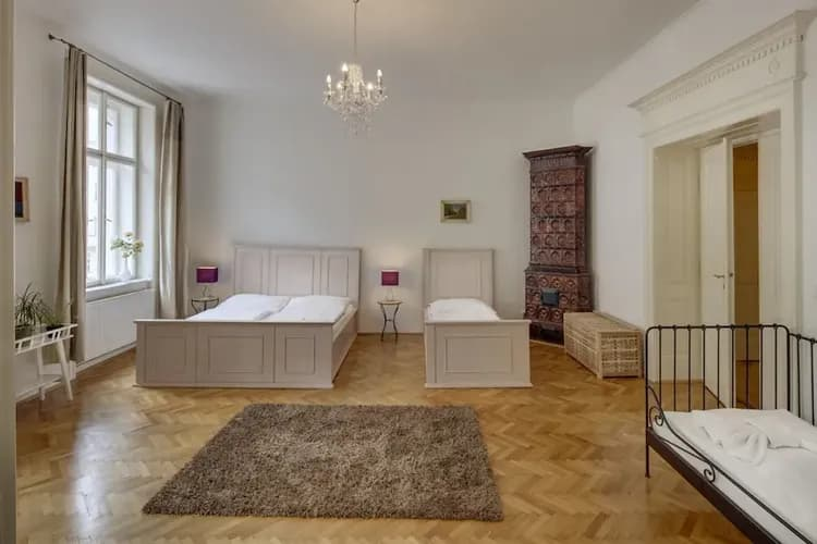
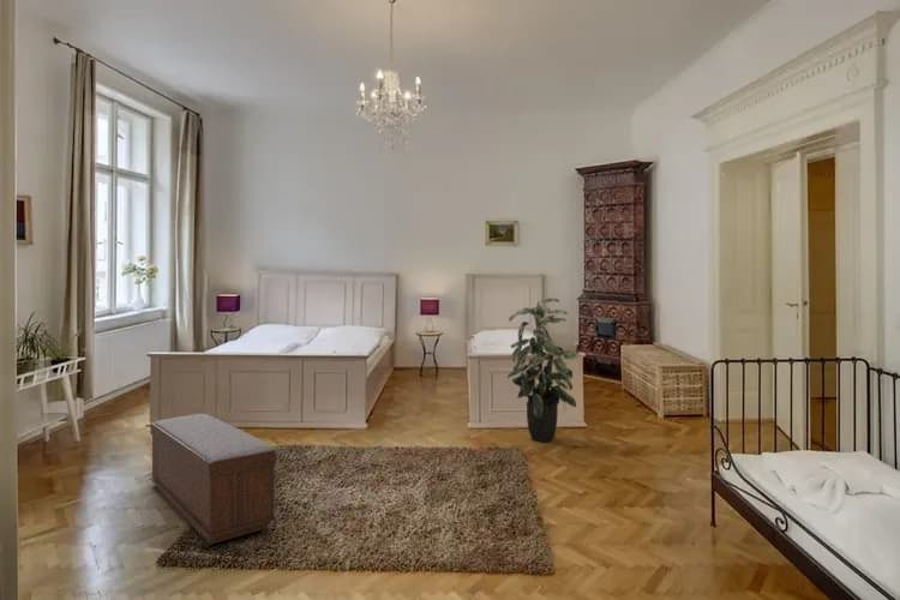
+ indoor plant (544, 370)
+ bench (208, 467)
